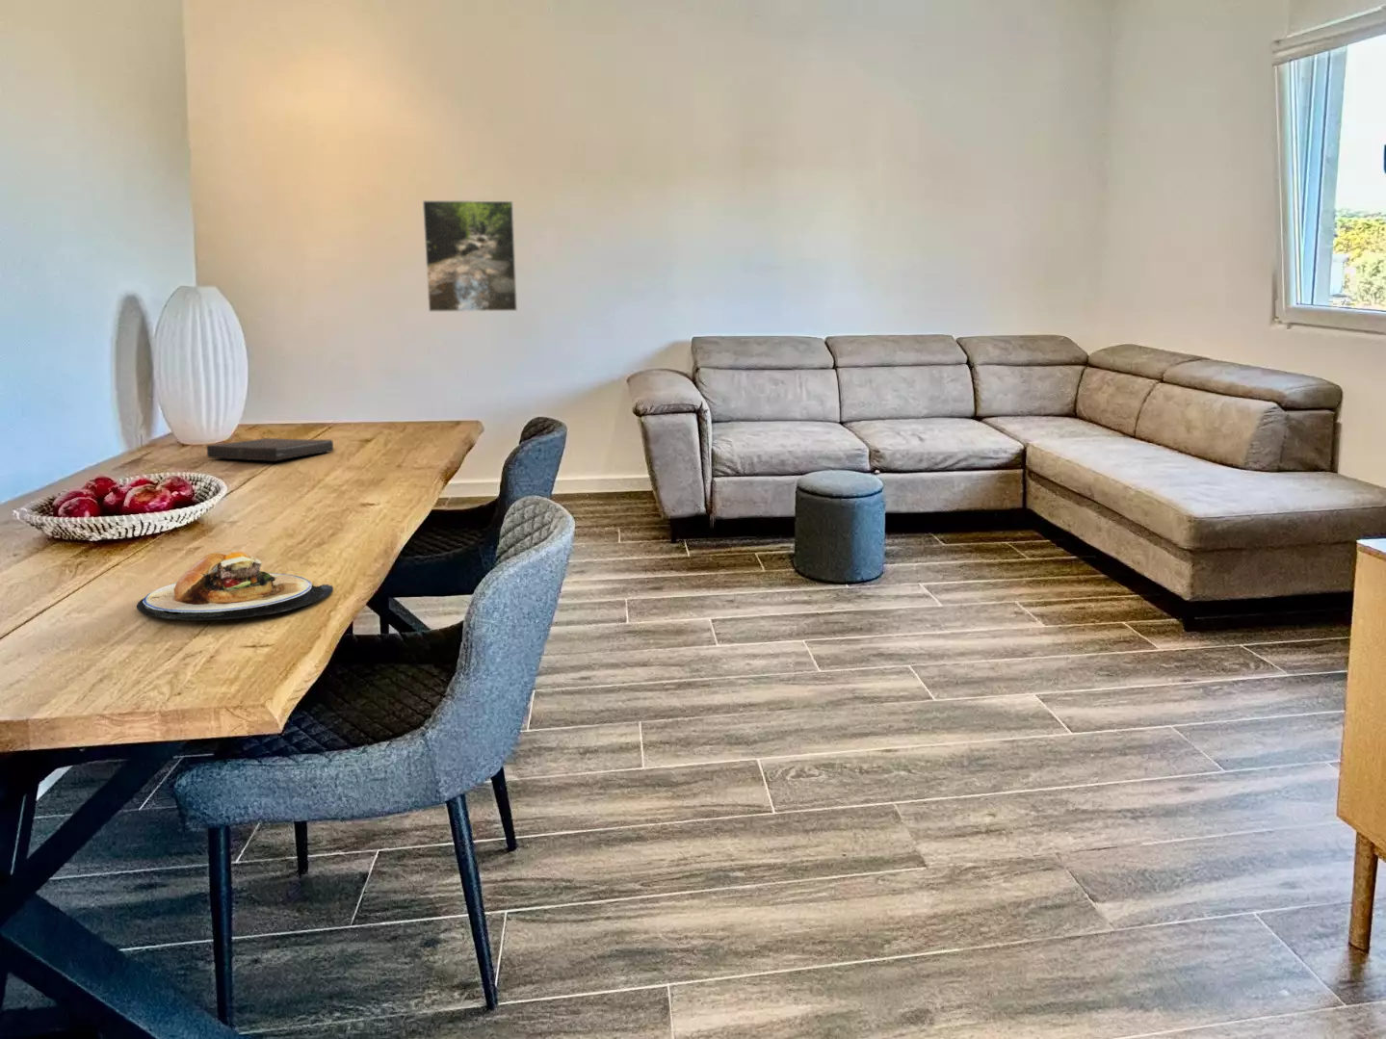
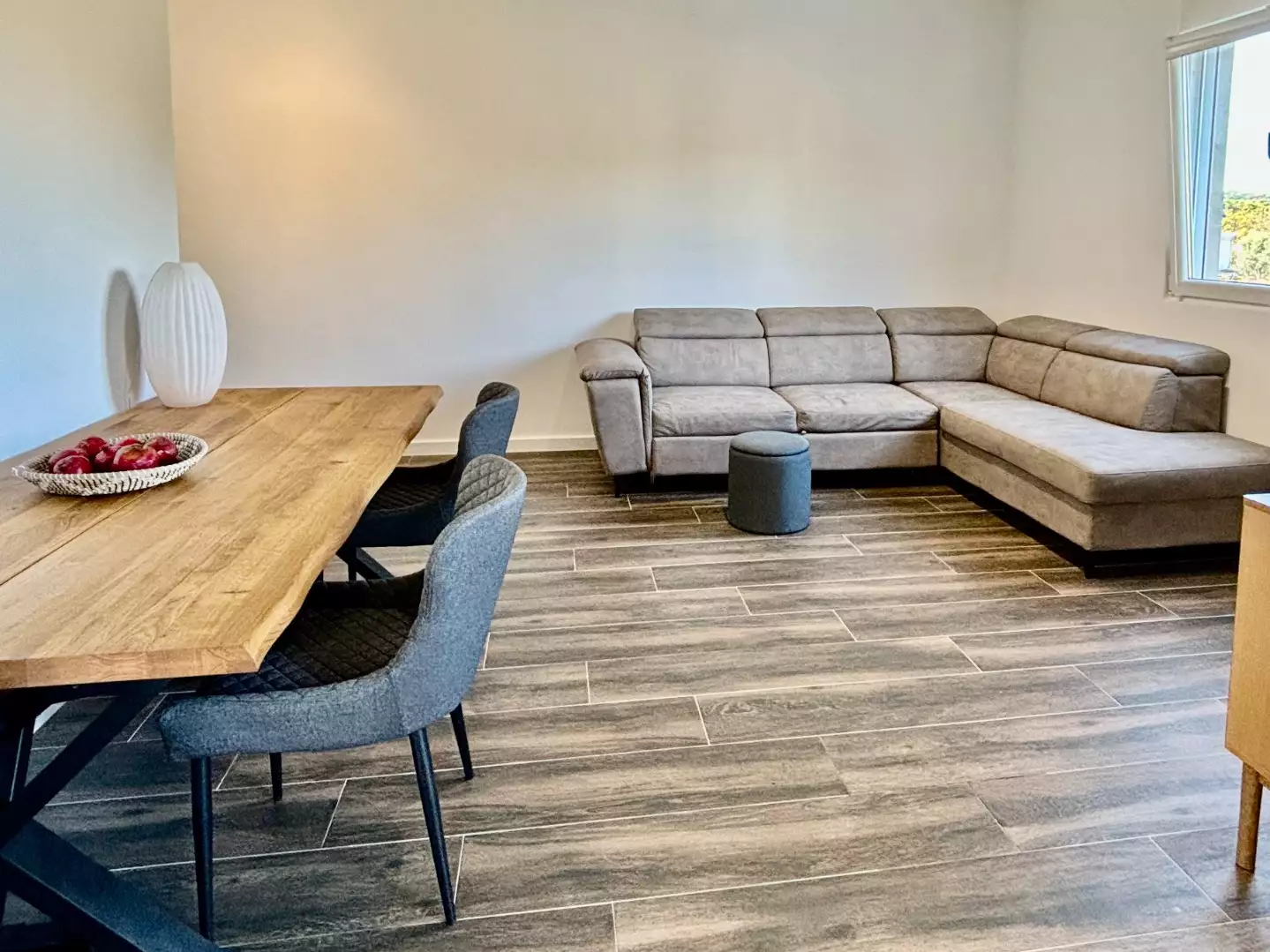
- plate (235, 571)
- book (271, 447)
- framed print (470, 256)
